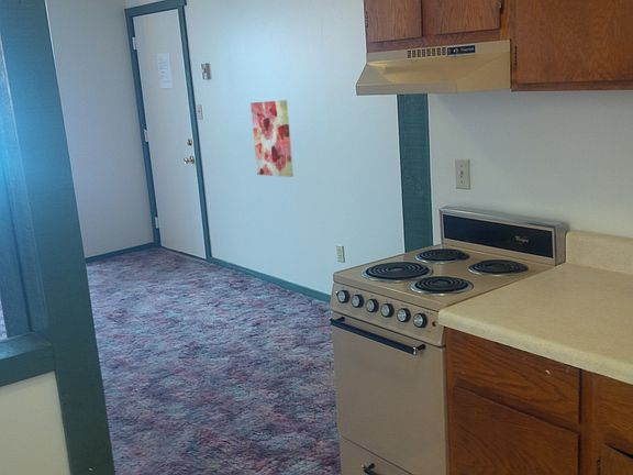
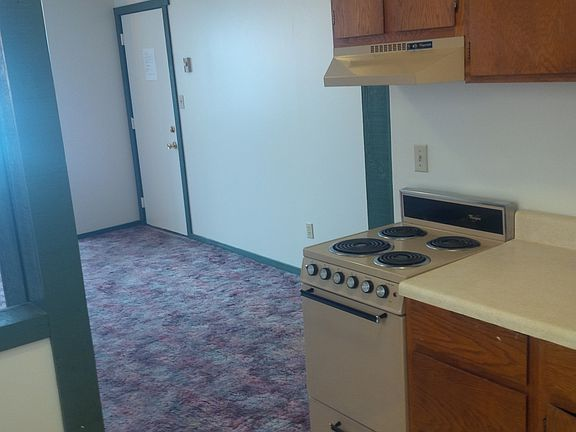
- wall art (271, 139)
